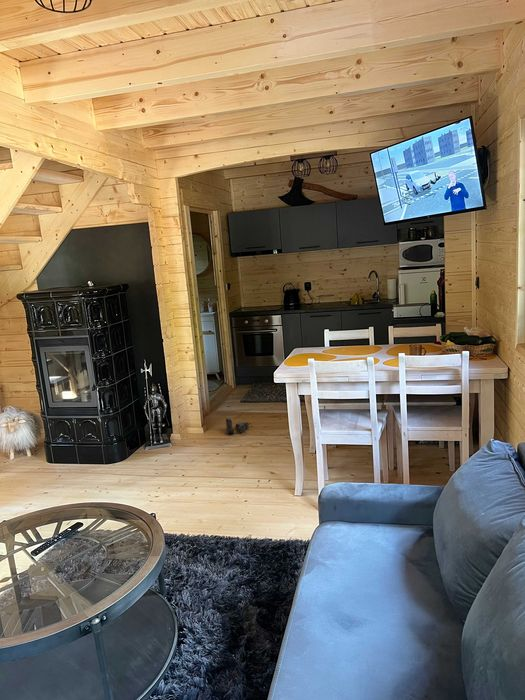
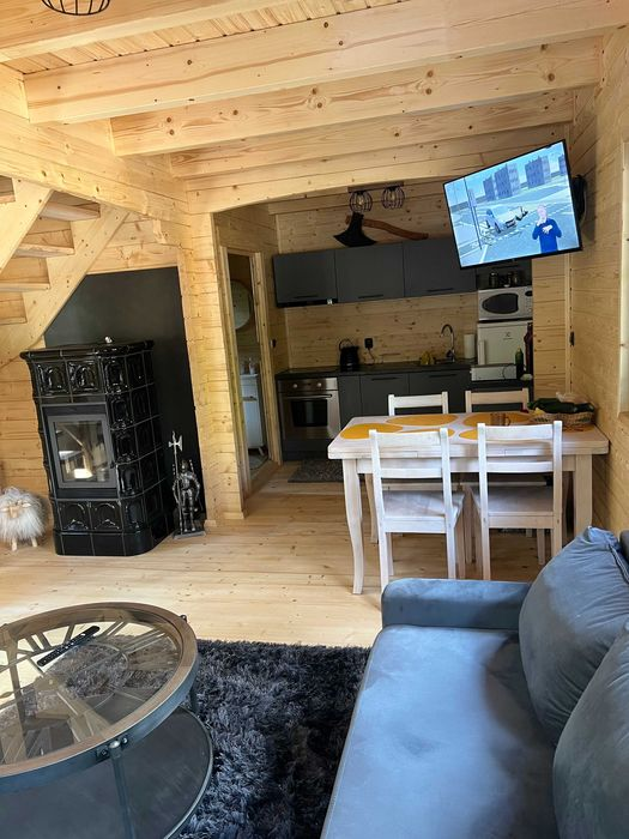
- boots (237, 424)
